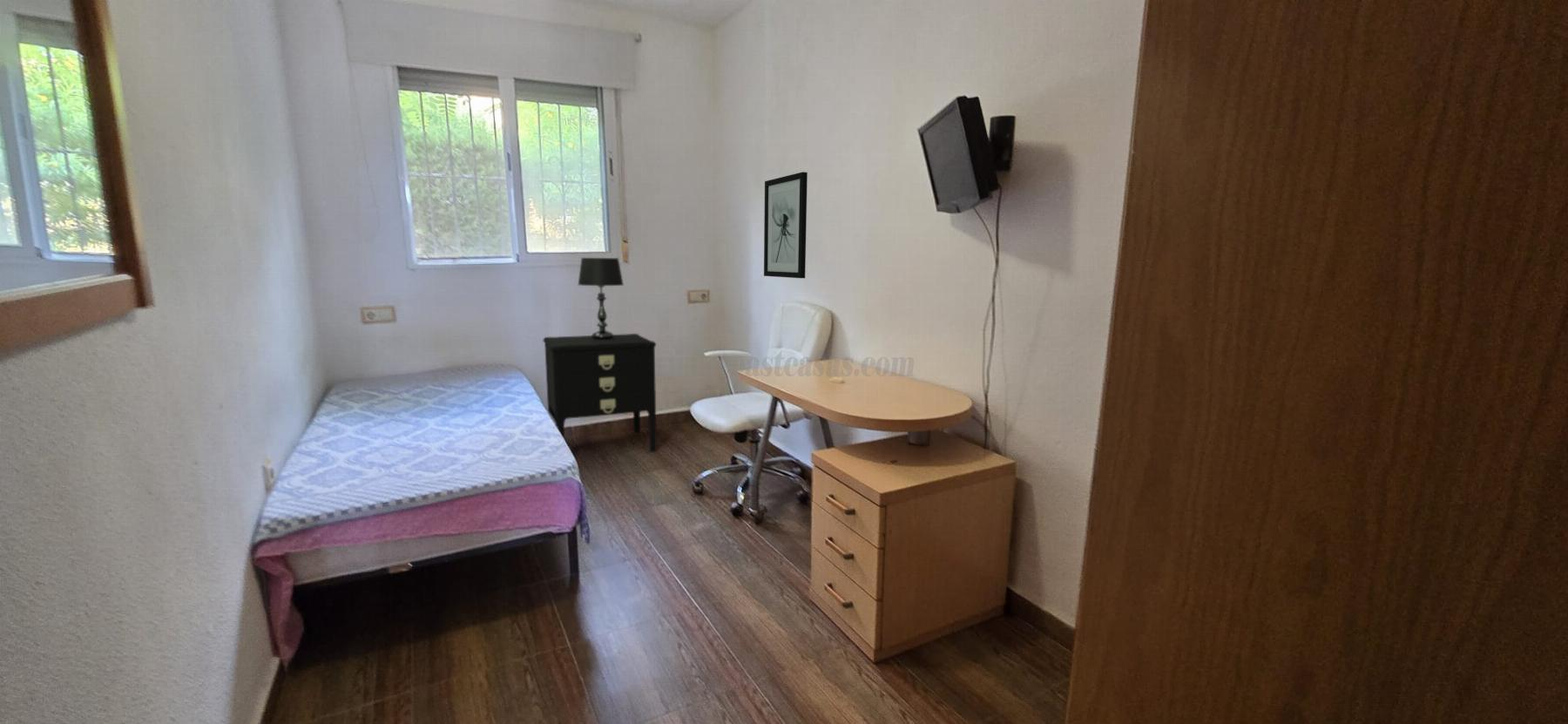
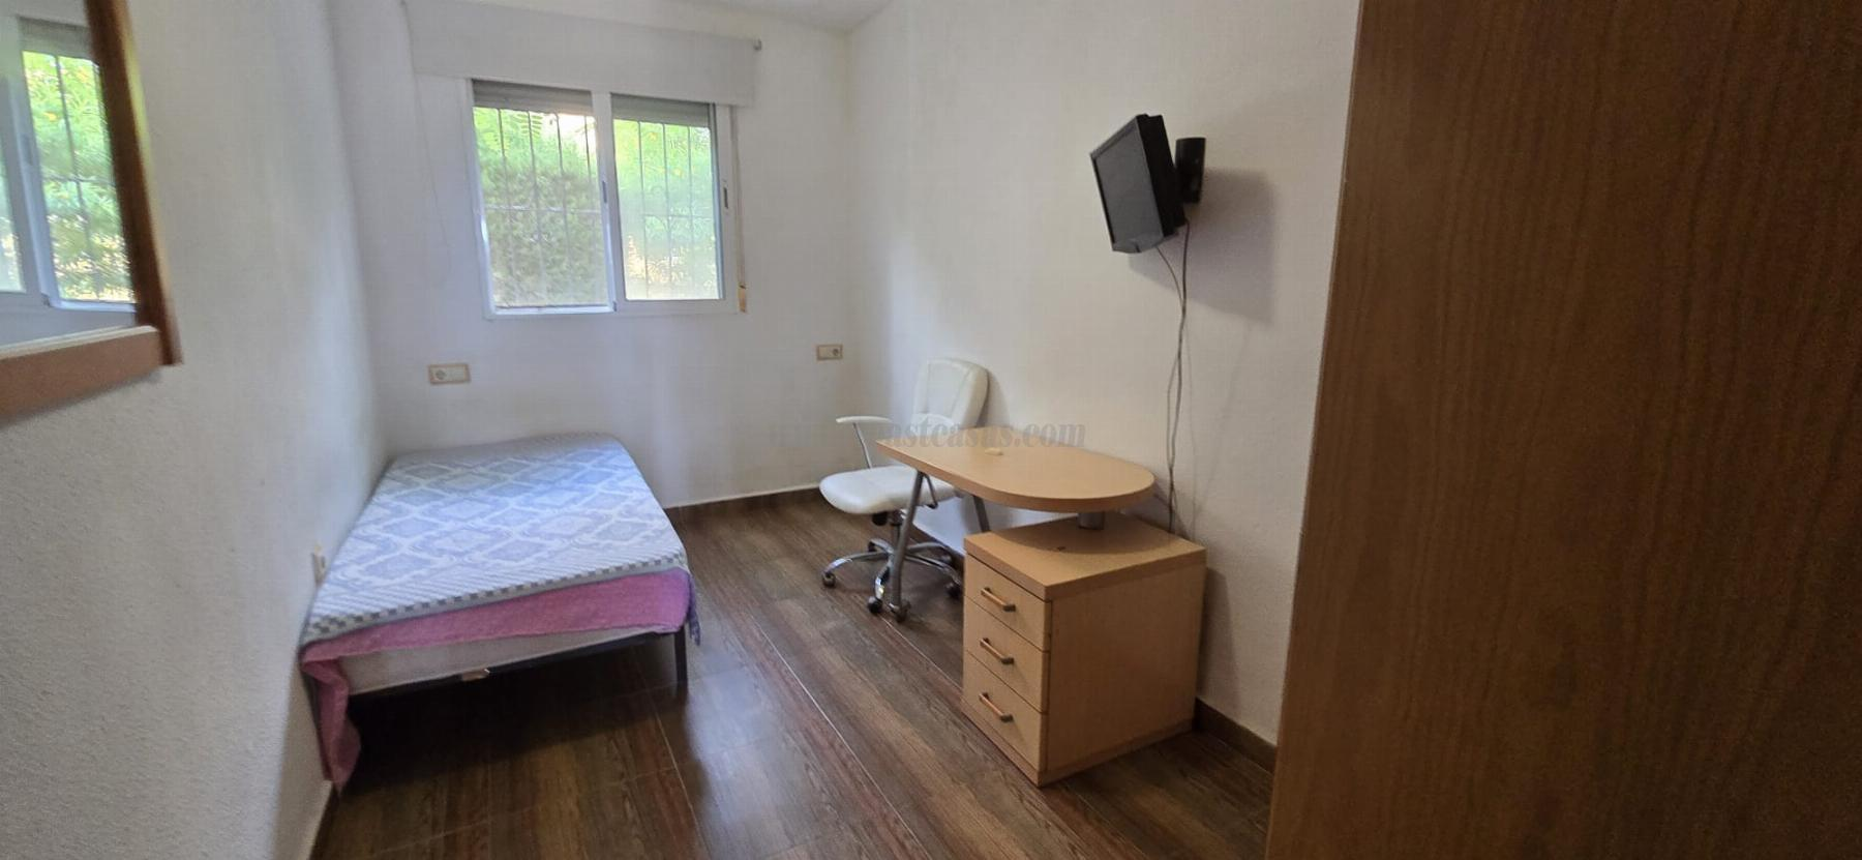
- table lamp (601, 298)
- wall art (784, 227)
- nightstand (600, 394)
